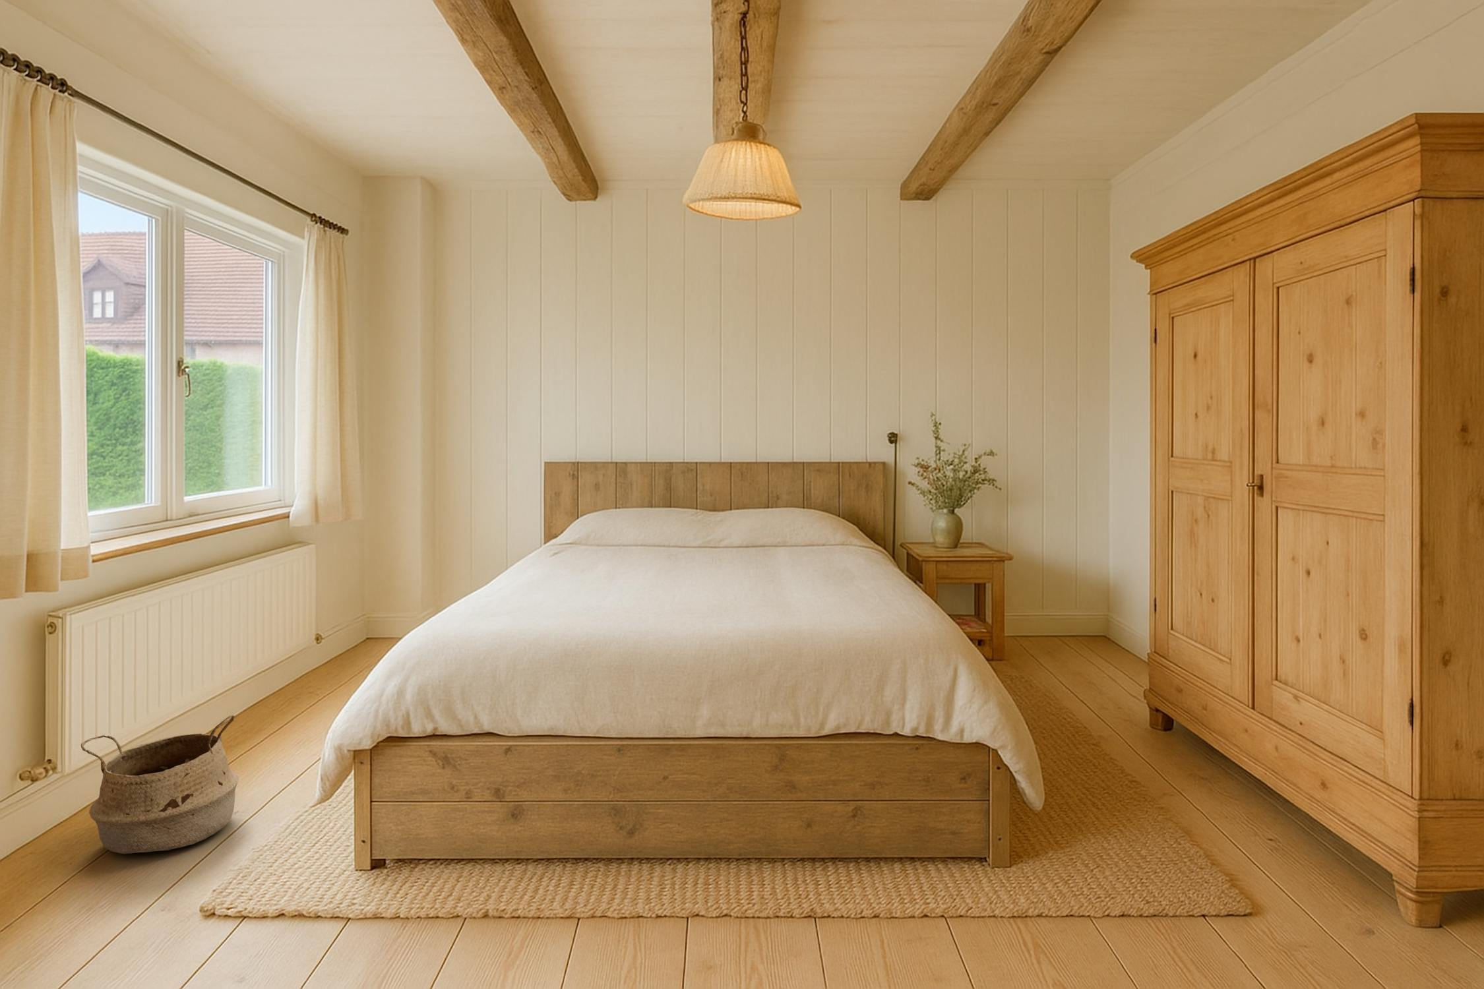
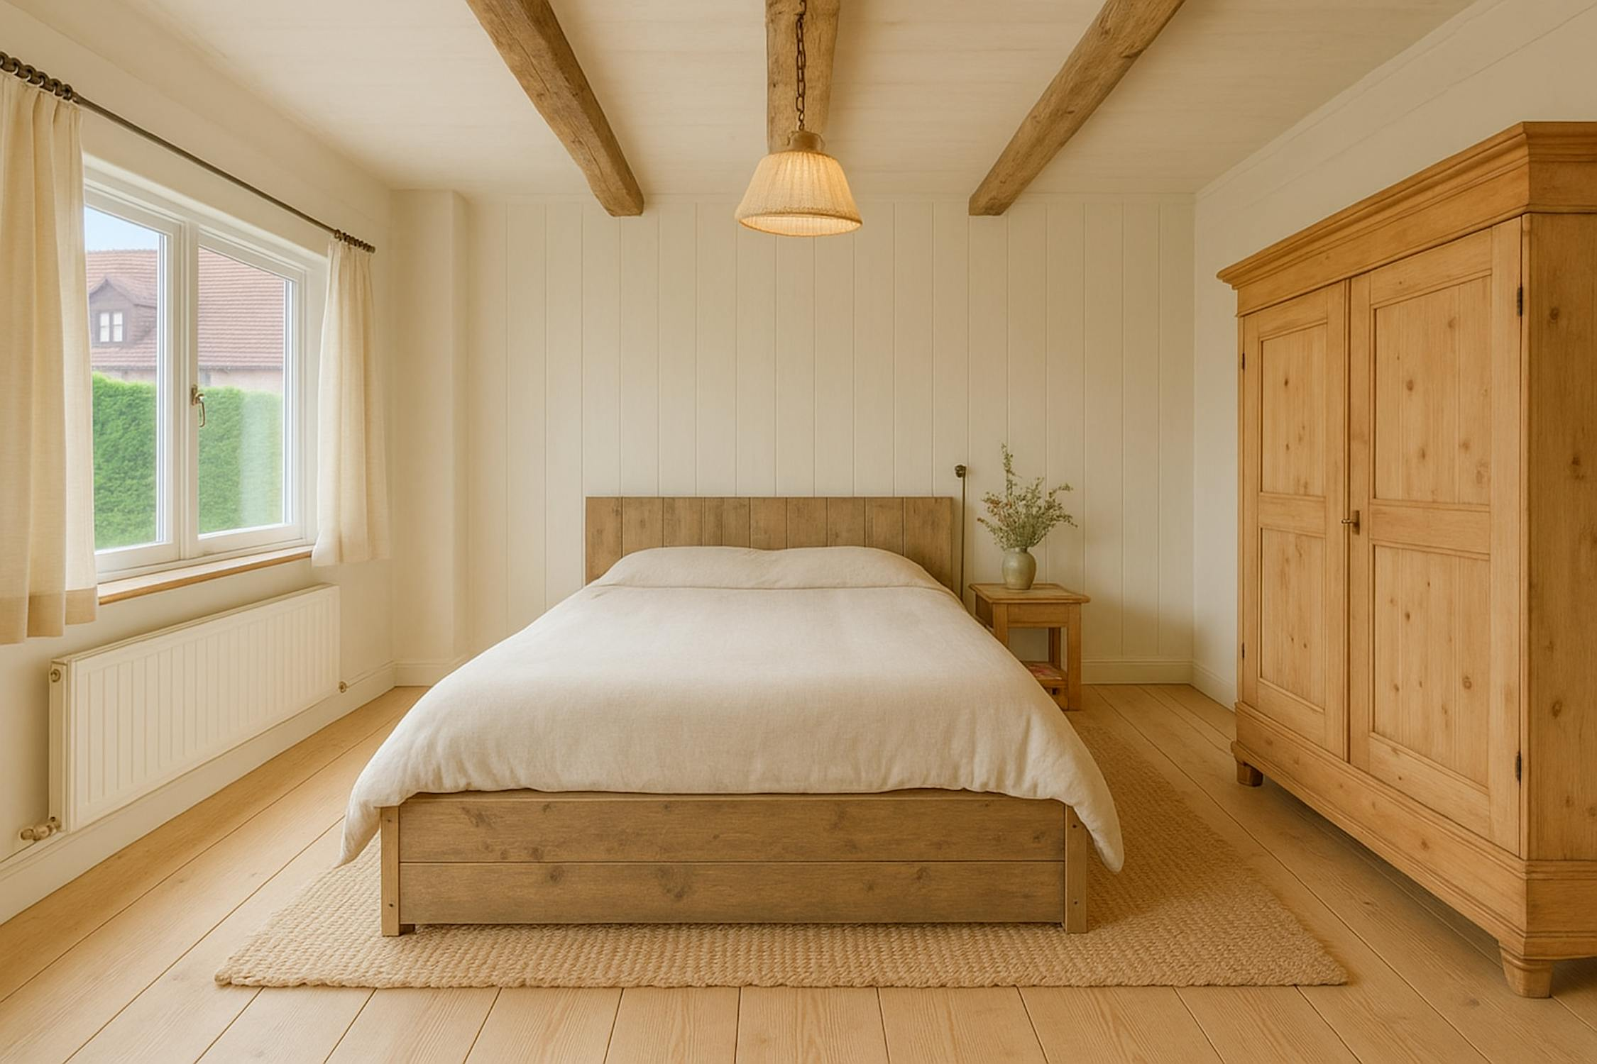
- woven basket (160, 777)
